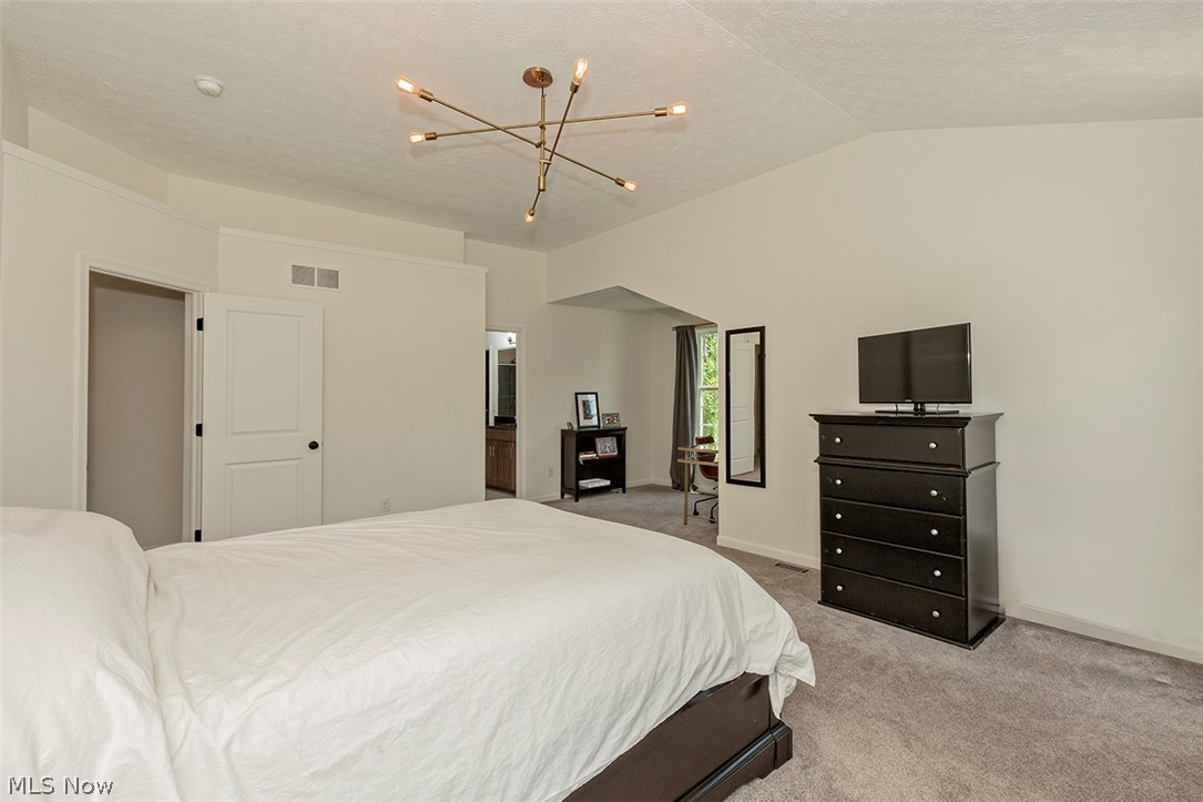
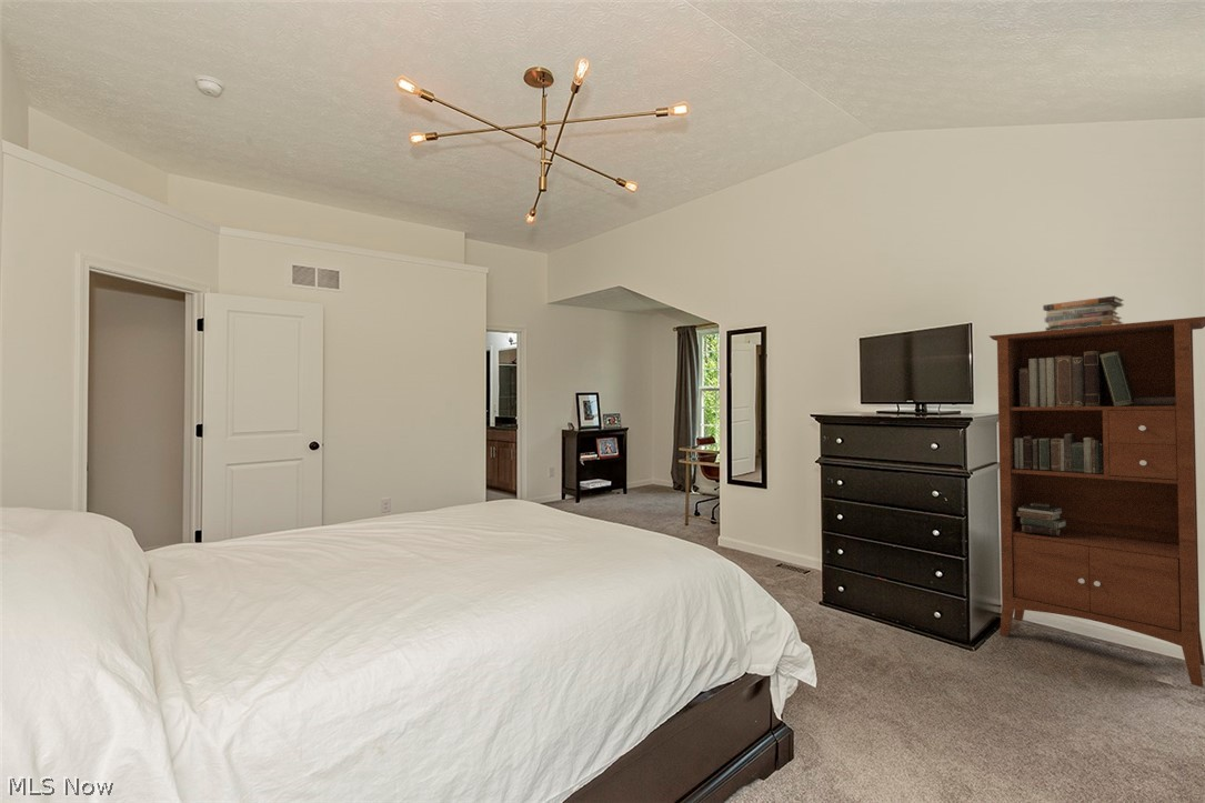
+ book stack (1082, 315)
+ bookcase (1094, 489)
